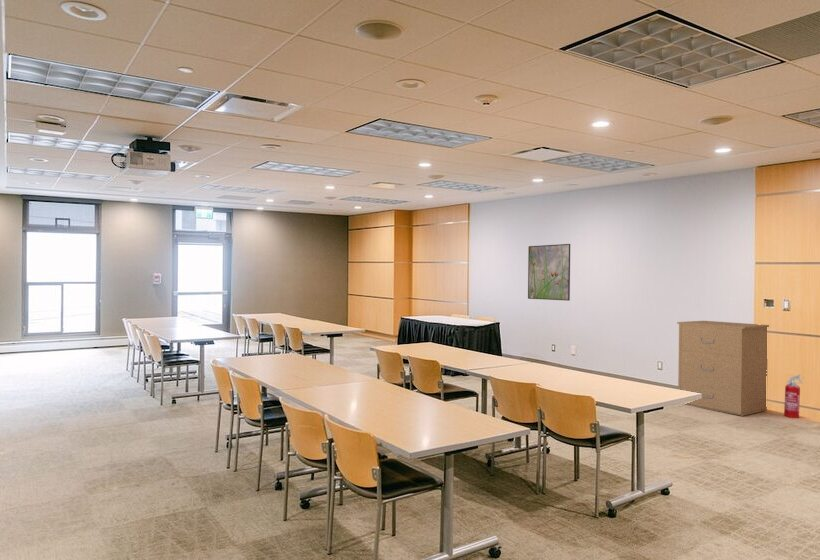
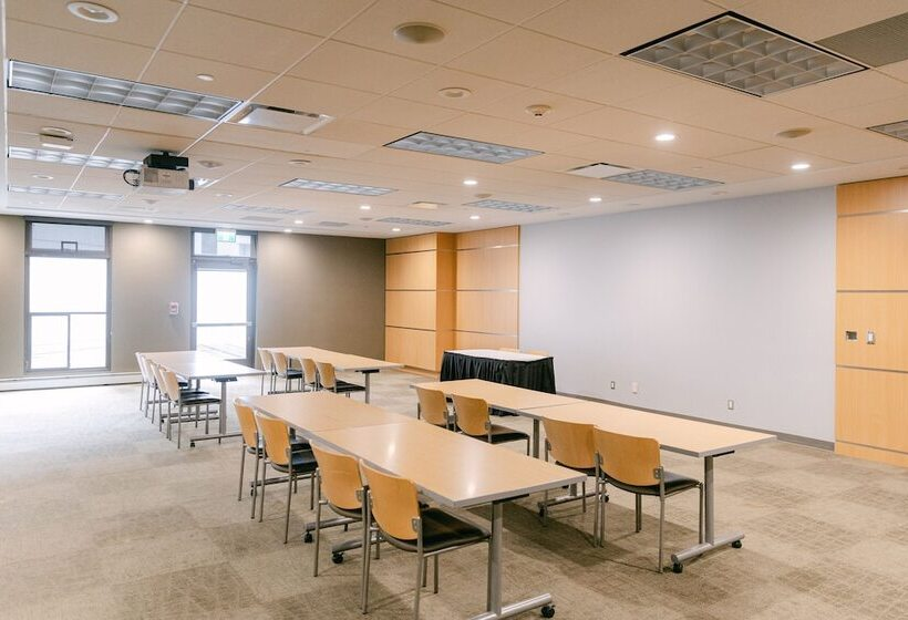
- filing cabinet (721, 365)
- fire extinguisher (793, 395)
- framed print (548, 272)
